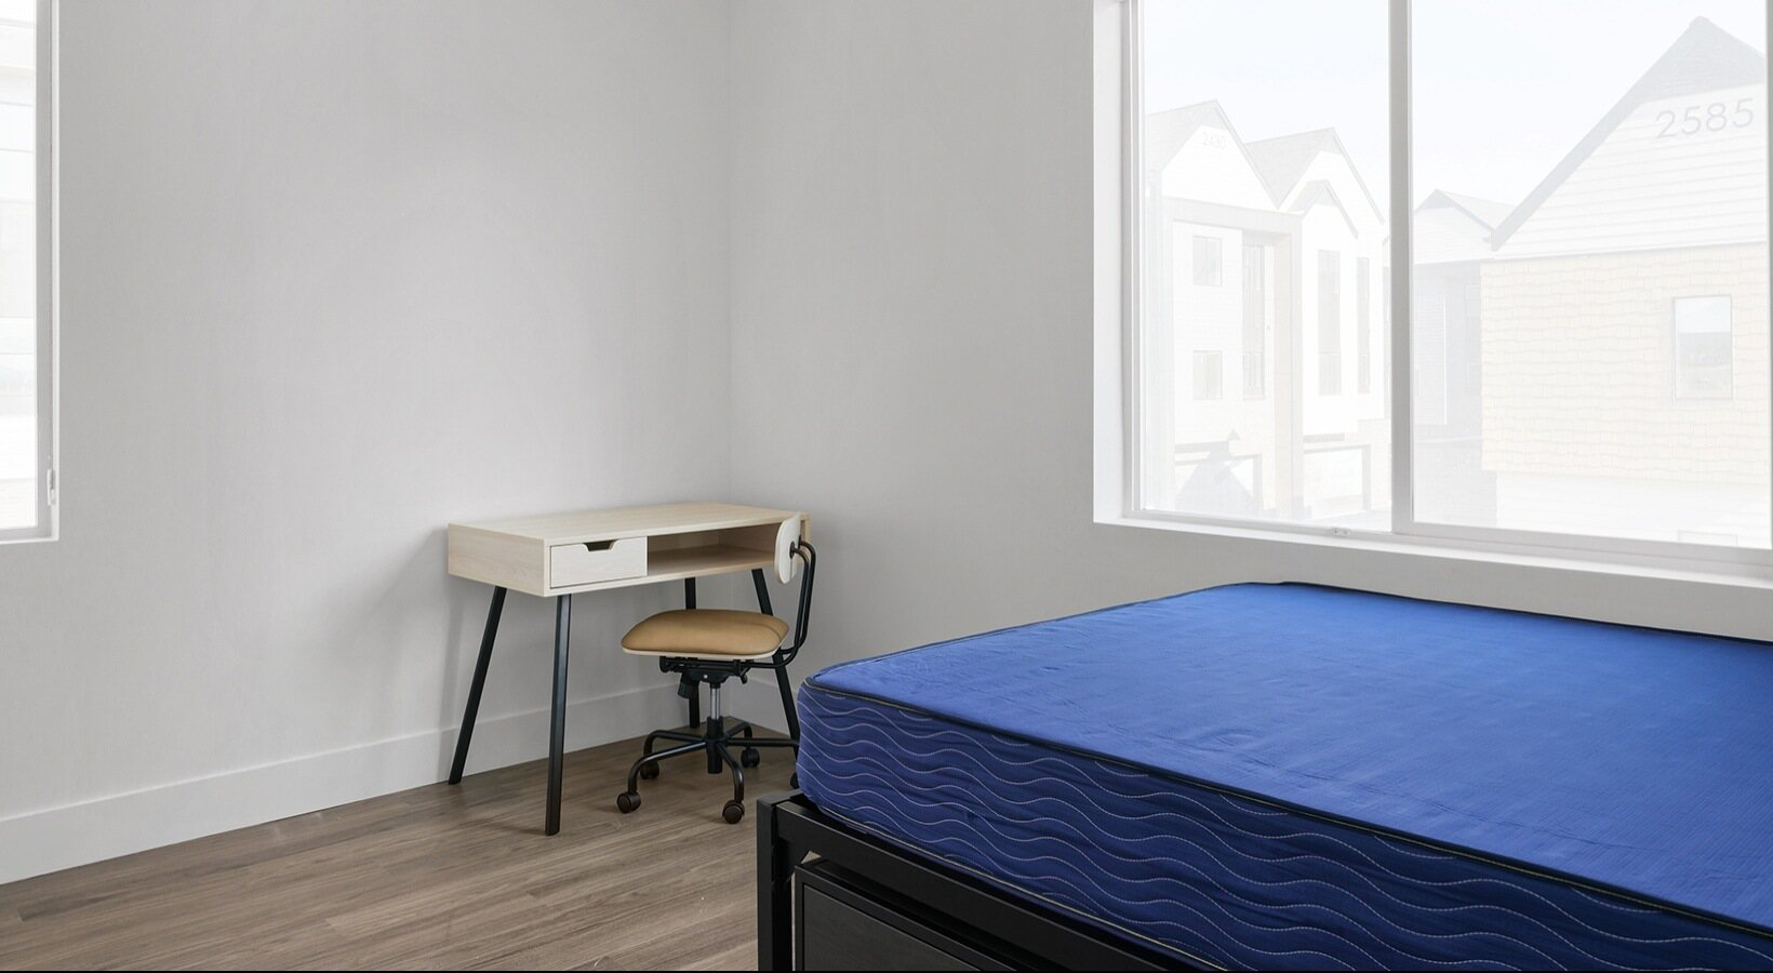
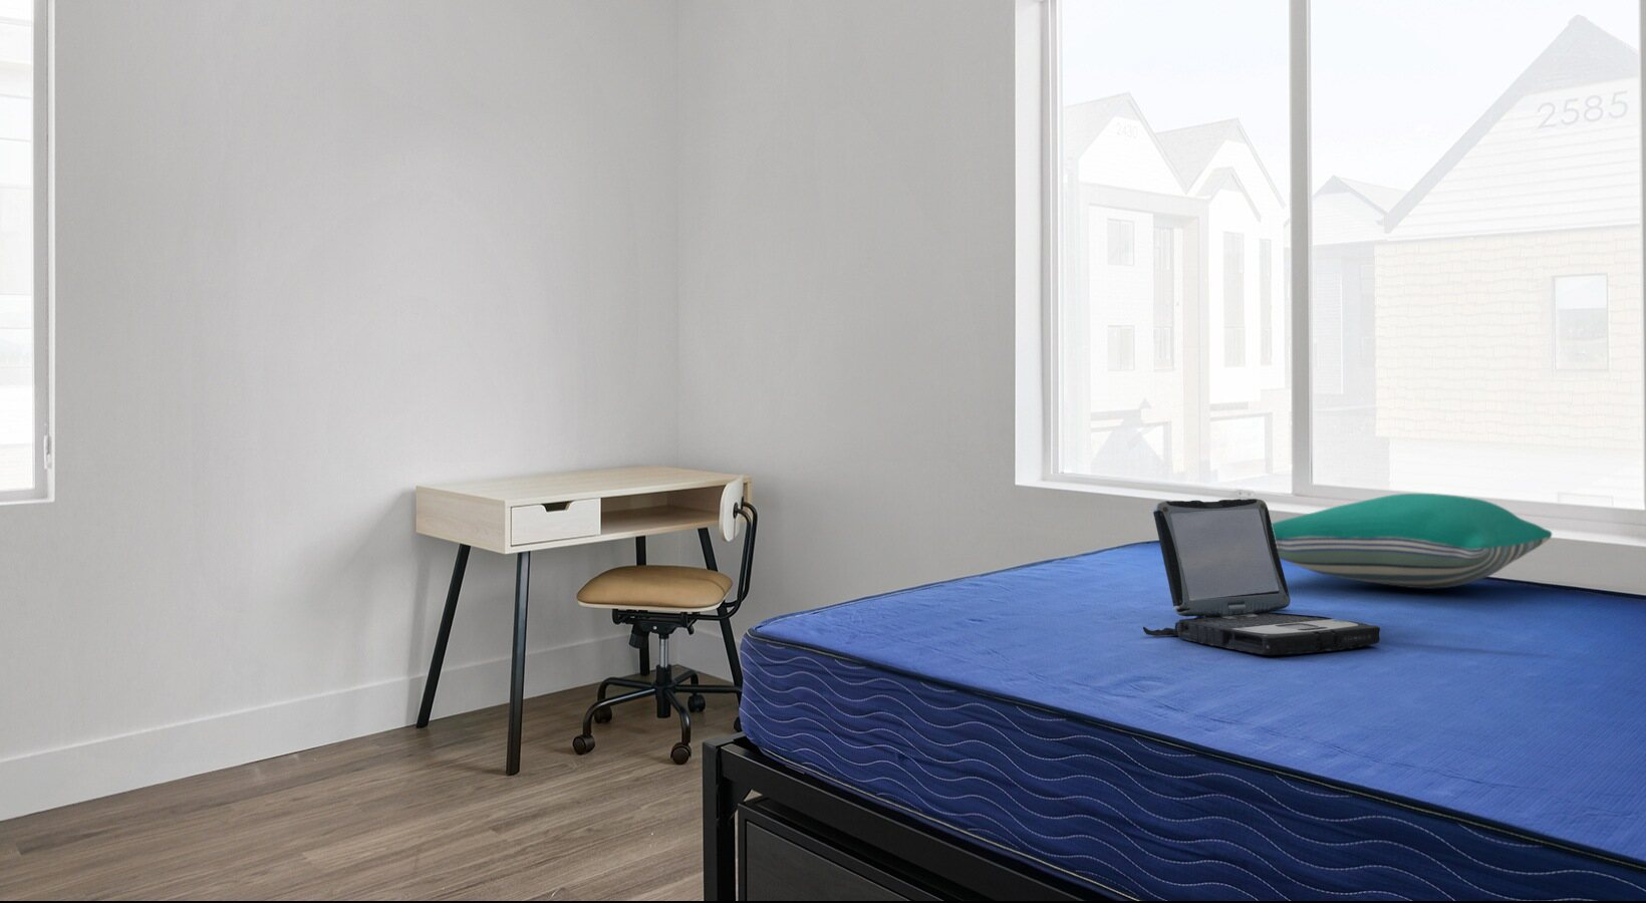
+ pillow (1395, 538)
+ laptop (1258, 569)
